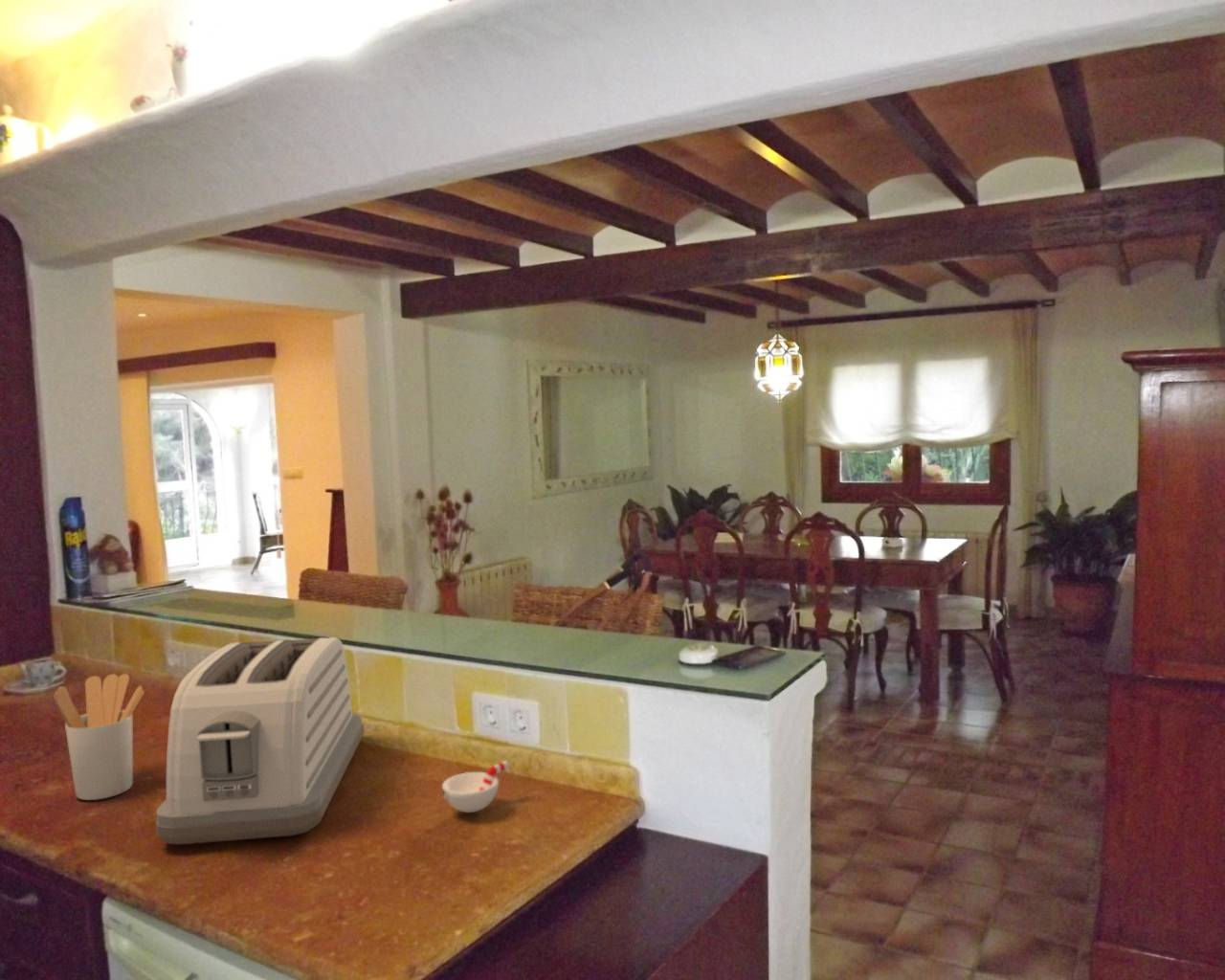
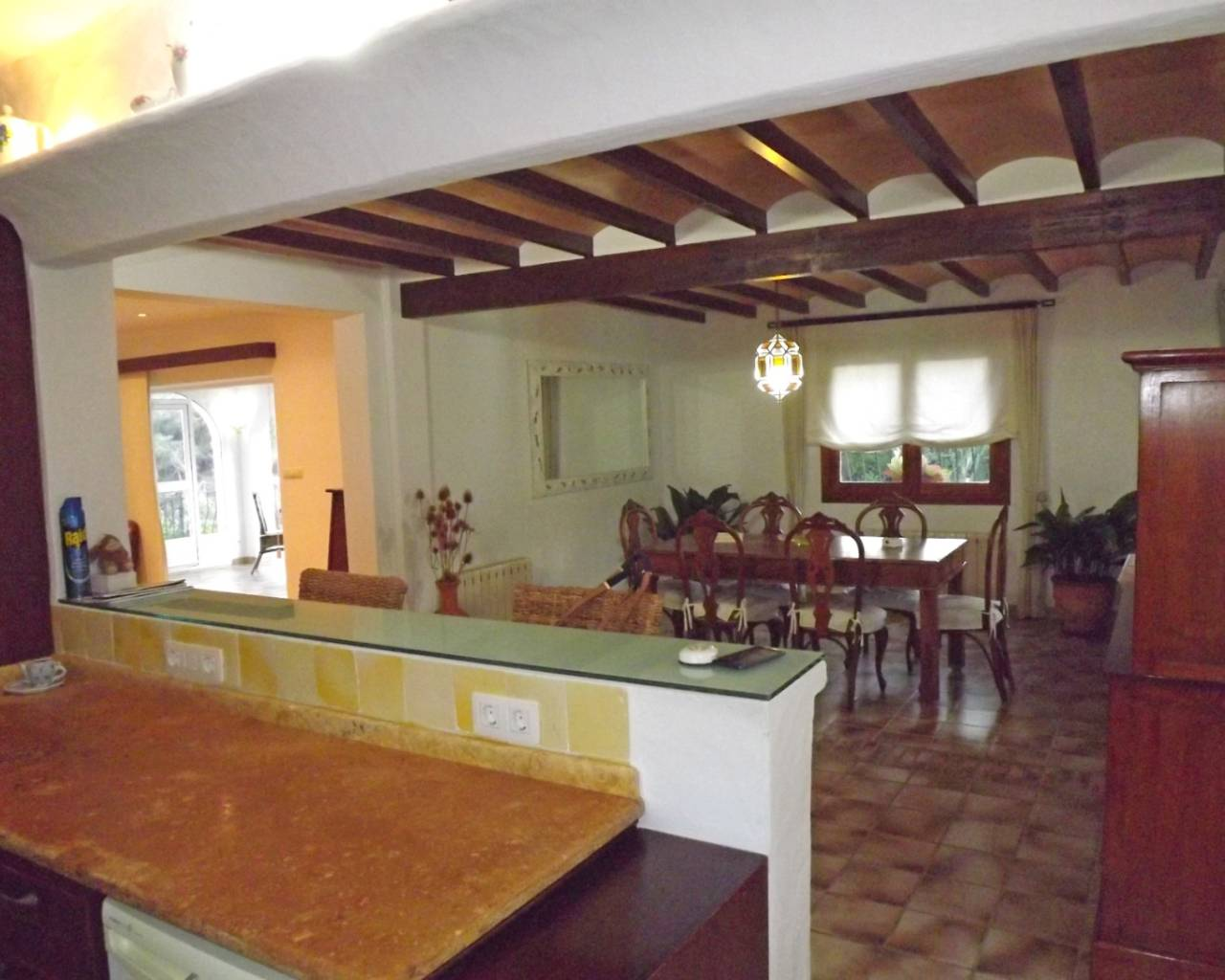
- utensil holder (103, 732)
- toaster (268, 721)
- cup (476, 789)
